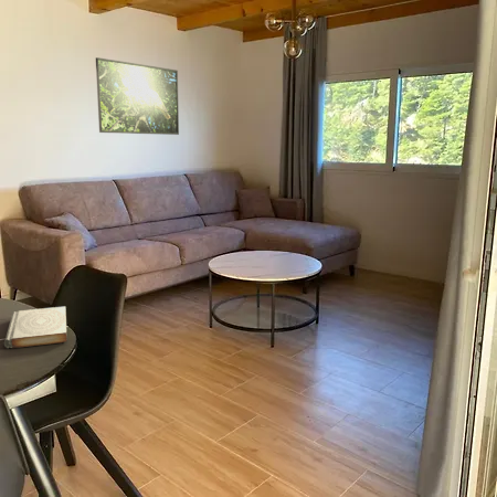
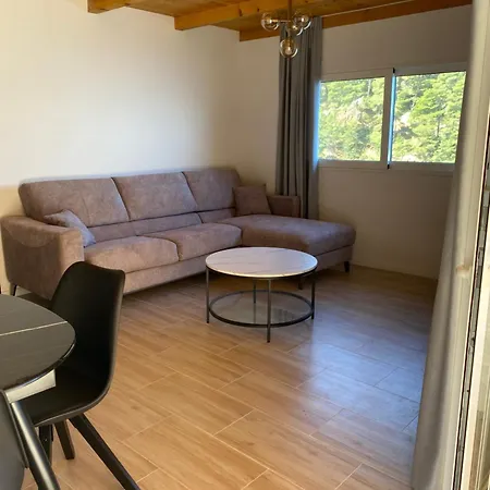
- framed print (140, 99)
- book (38, 326)
